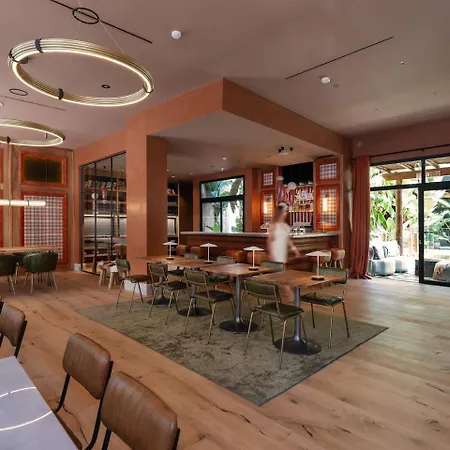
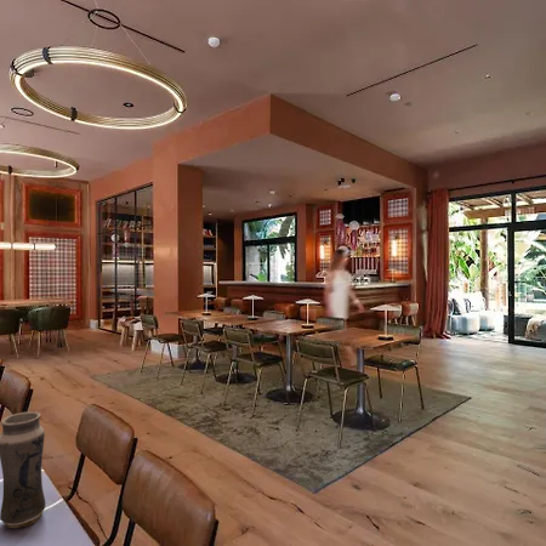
+ vase (22, 467)
